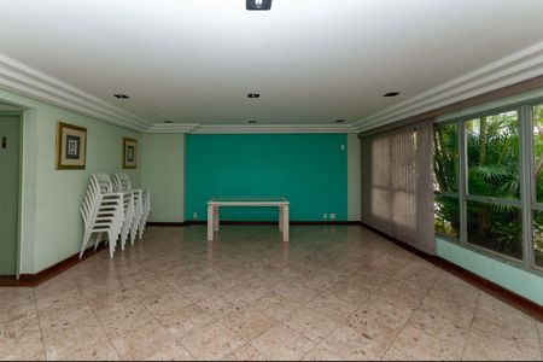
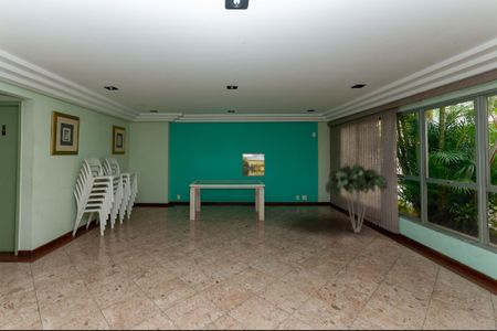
+ indoor plant (358, 196)
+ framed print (253, 164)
